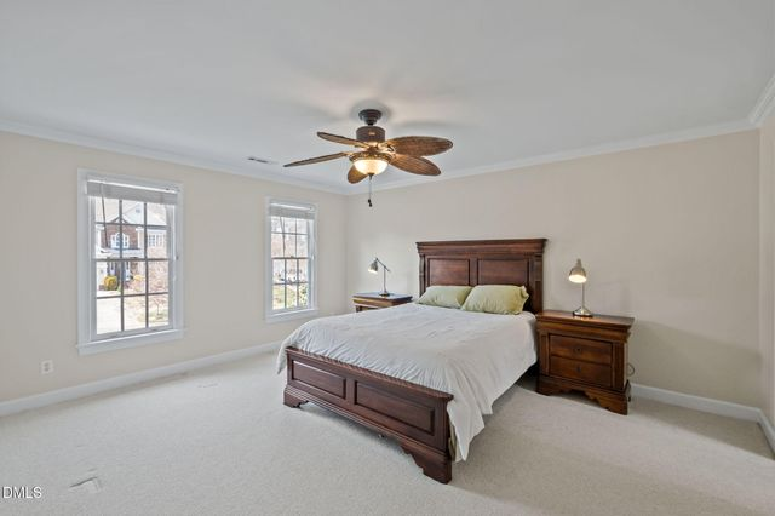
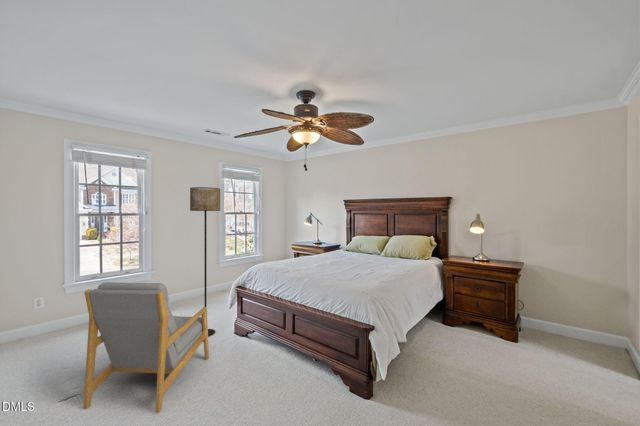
+ armchair (155, 327)
+ floor lamp (205, 260)
